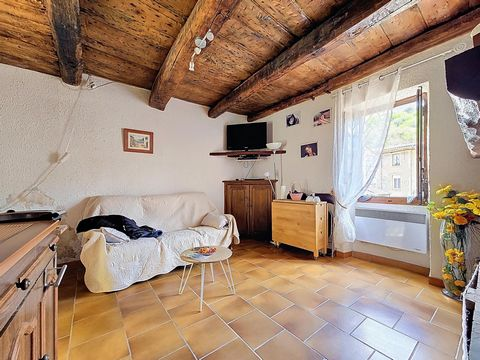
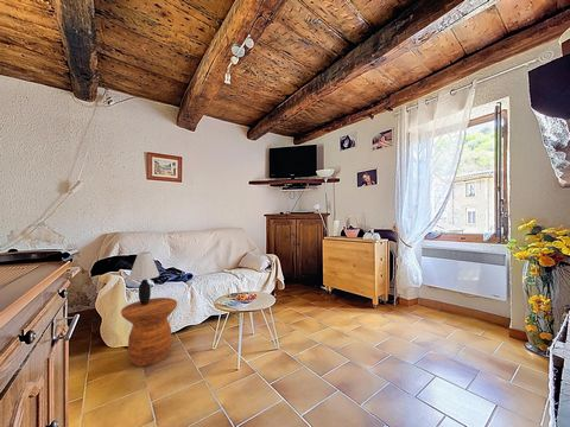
+ table lamp (144, 278)
+ side table (150, 331)
